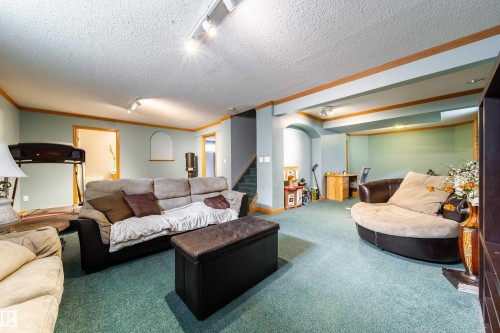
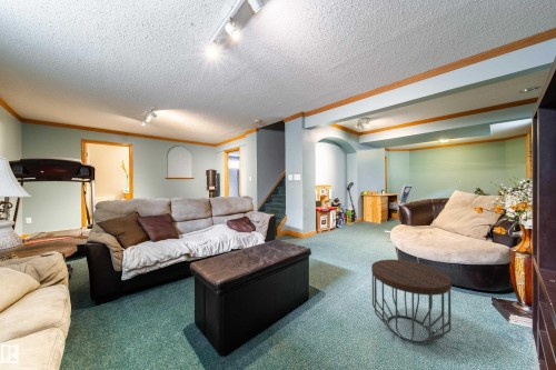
+ side table (405, 300)
